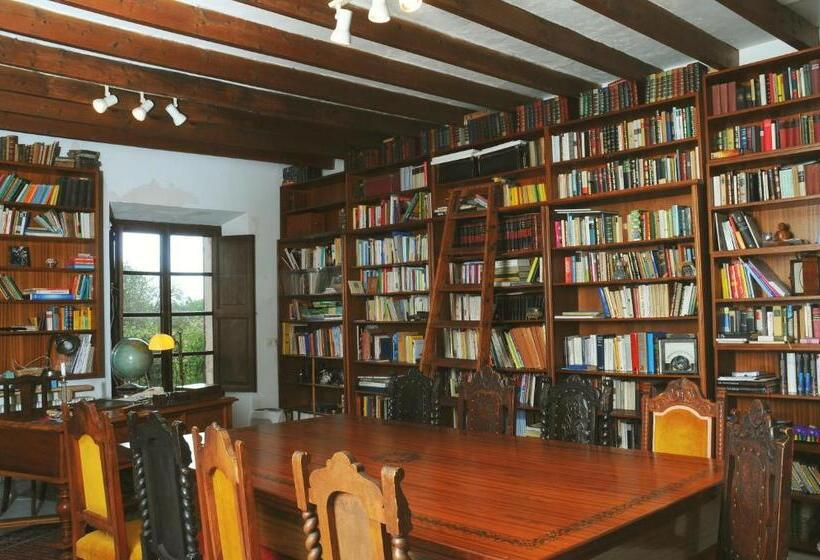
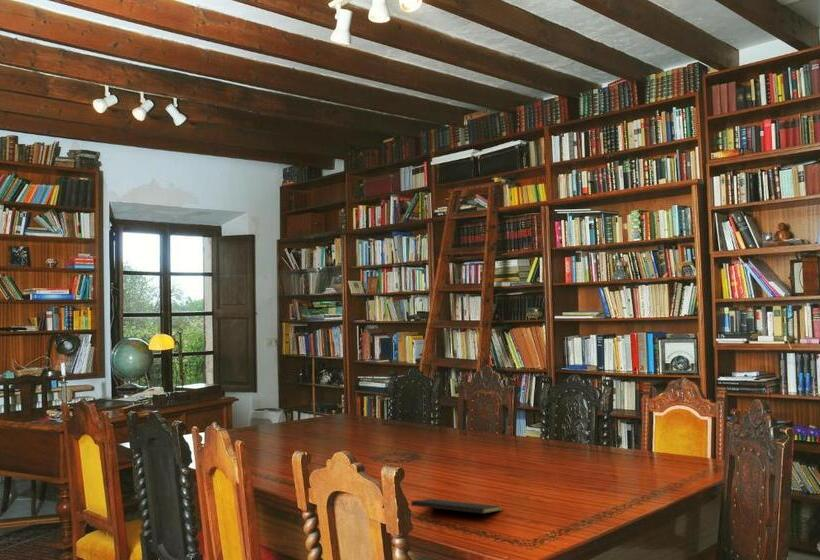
+ notepad (457, 505)
